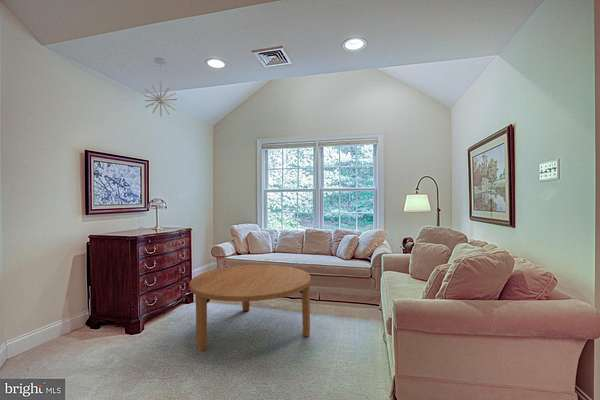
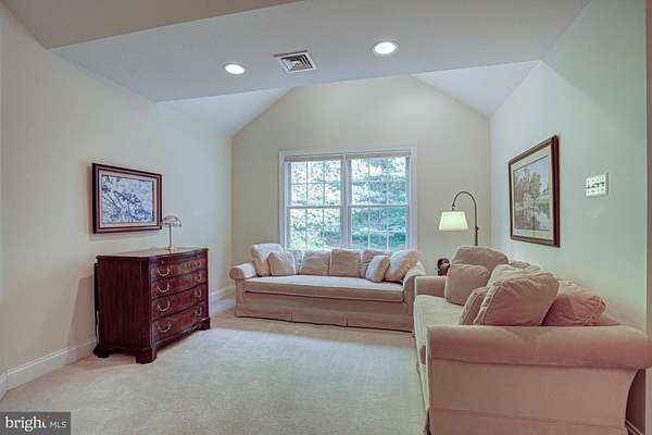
- coffee table (249, 303)
- pendant light (160, 87)
